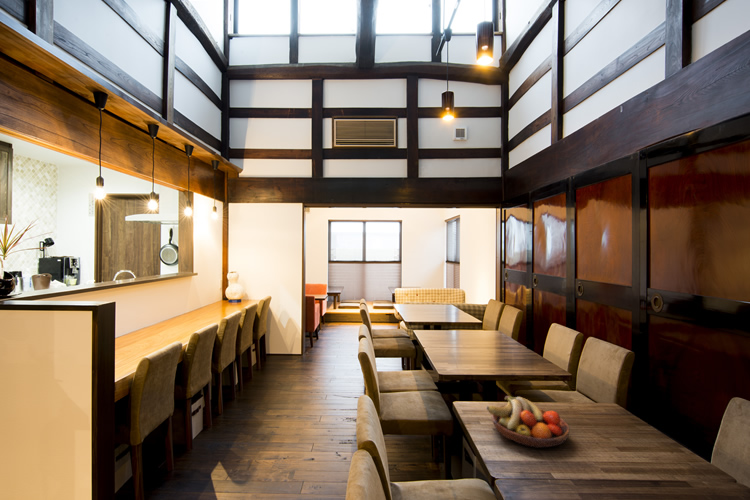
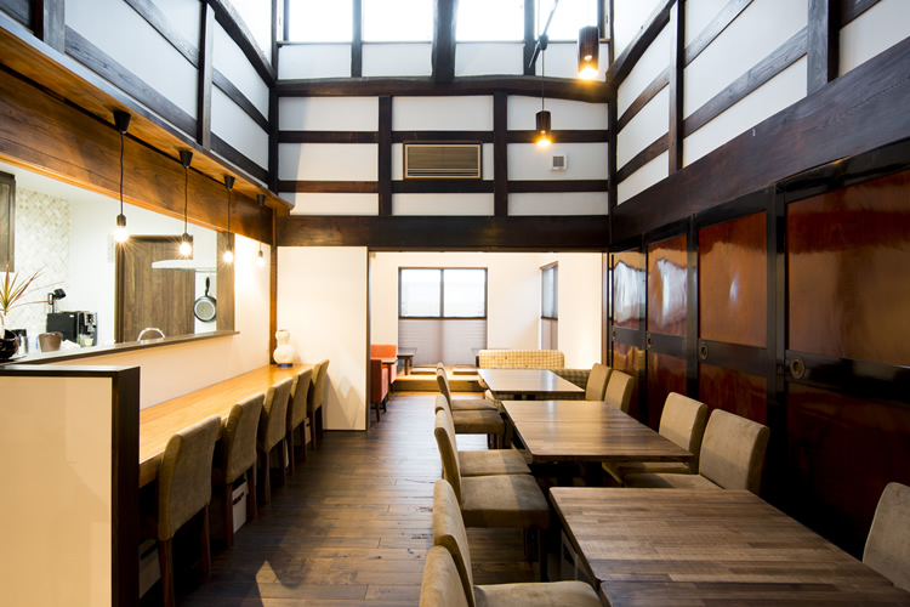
- fruit bowl (528, 417)
